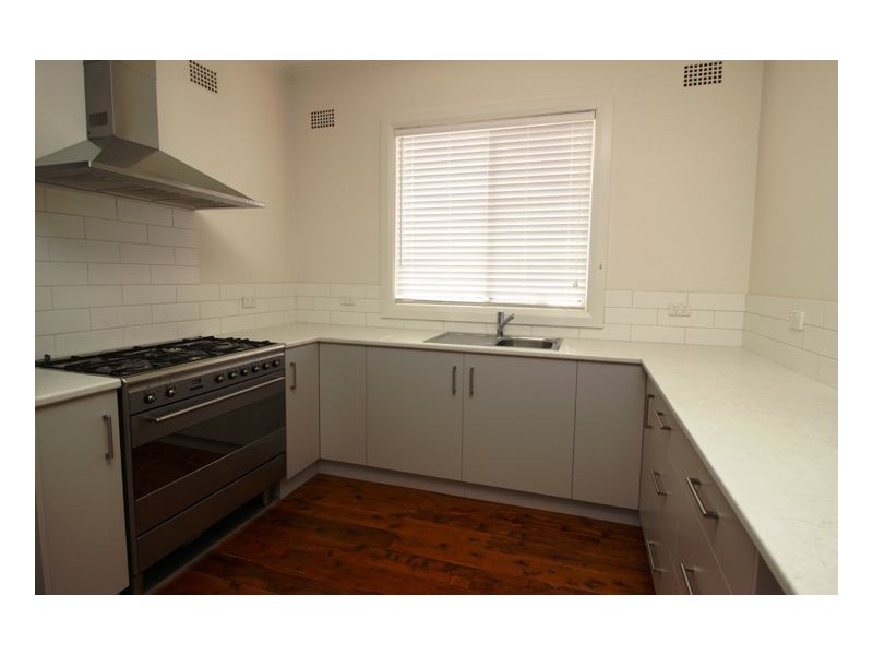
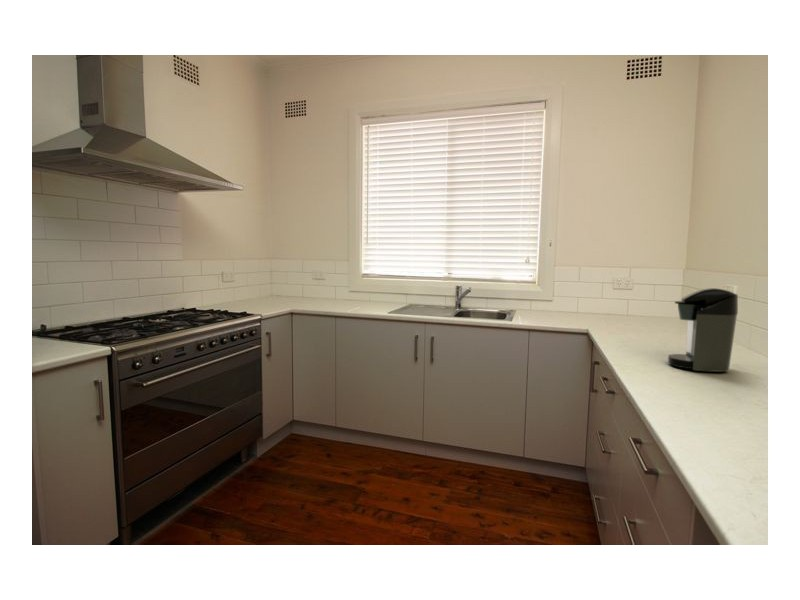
+ coffee maker (702, 326)
